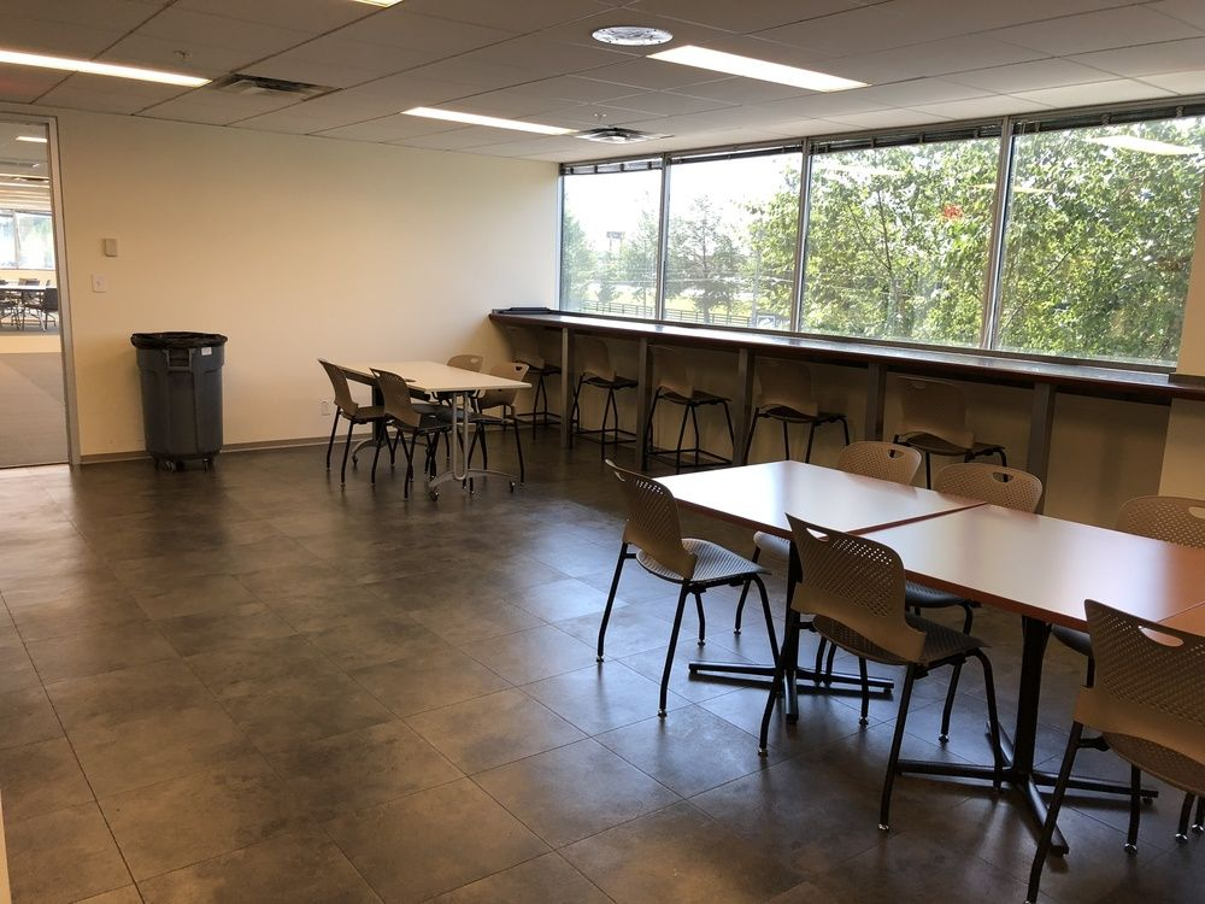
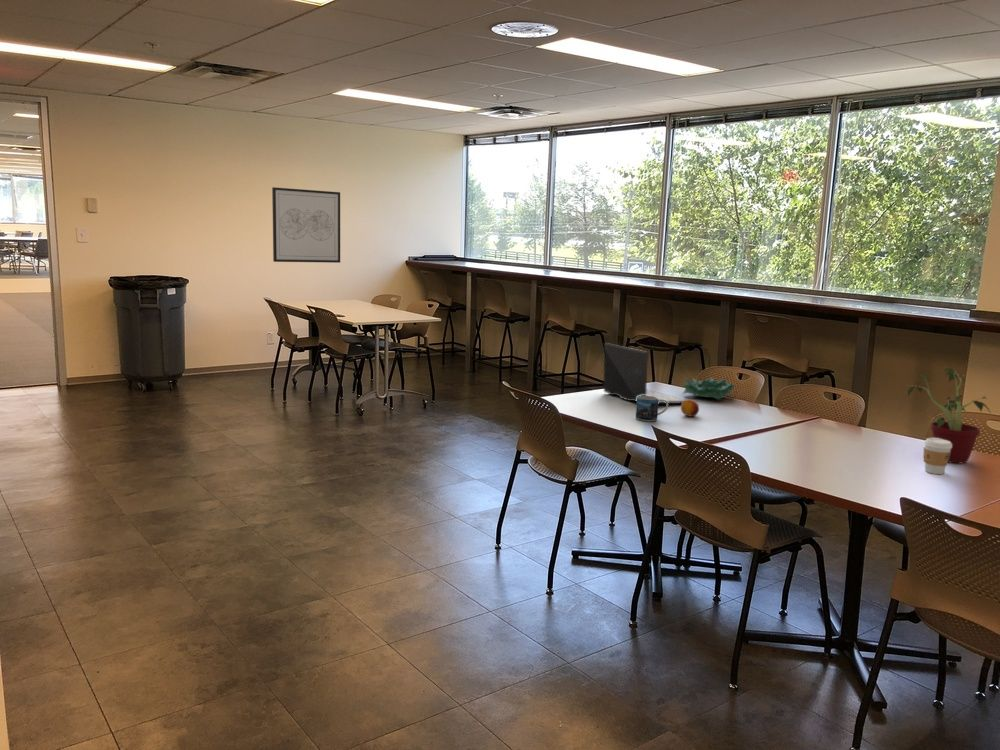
+ coffee cup (936, 455)
+ decorative bowl (708, 388)
+ fruit (690, 407)
+ wall art (307, 226)
+ mug (652, 408)
+ laptop (645, 372)
+ potted plant (941, 409)
